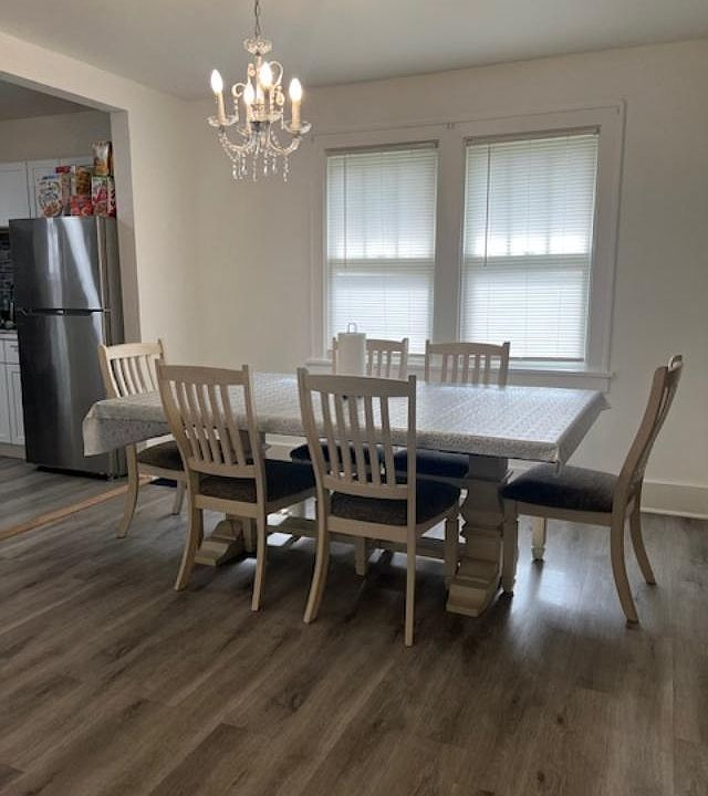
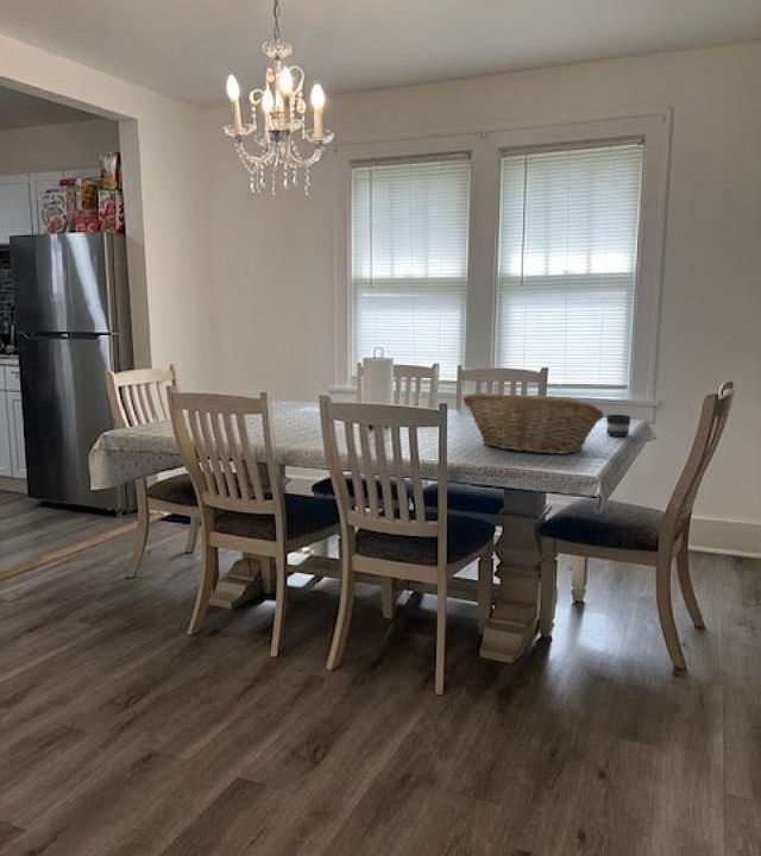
+ fruit basket (530, 417)
+ mug (617, 424)
